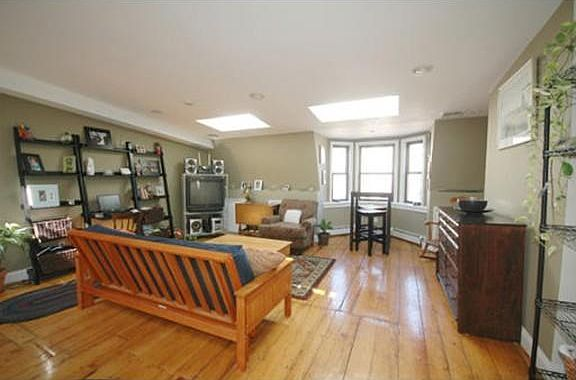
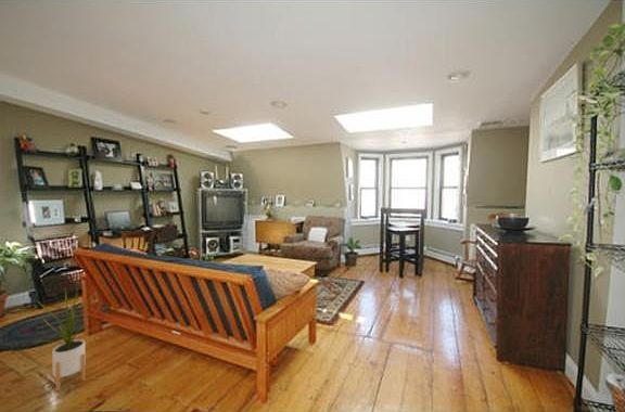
+ house plant (66, 335)
